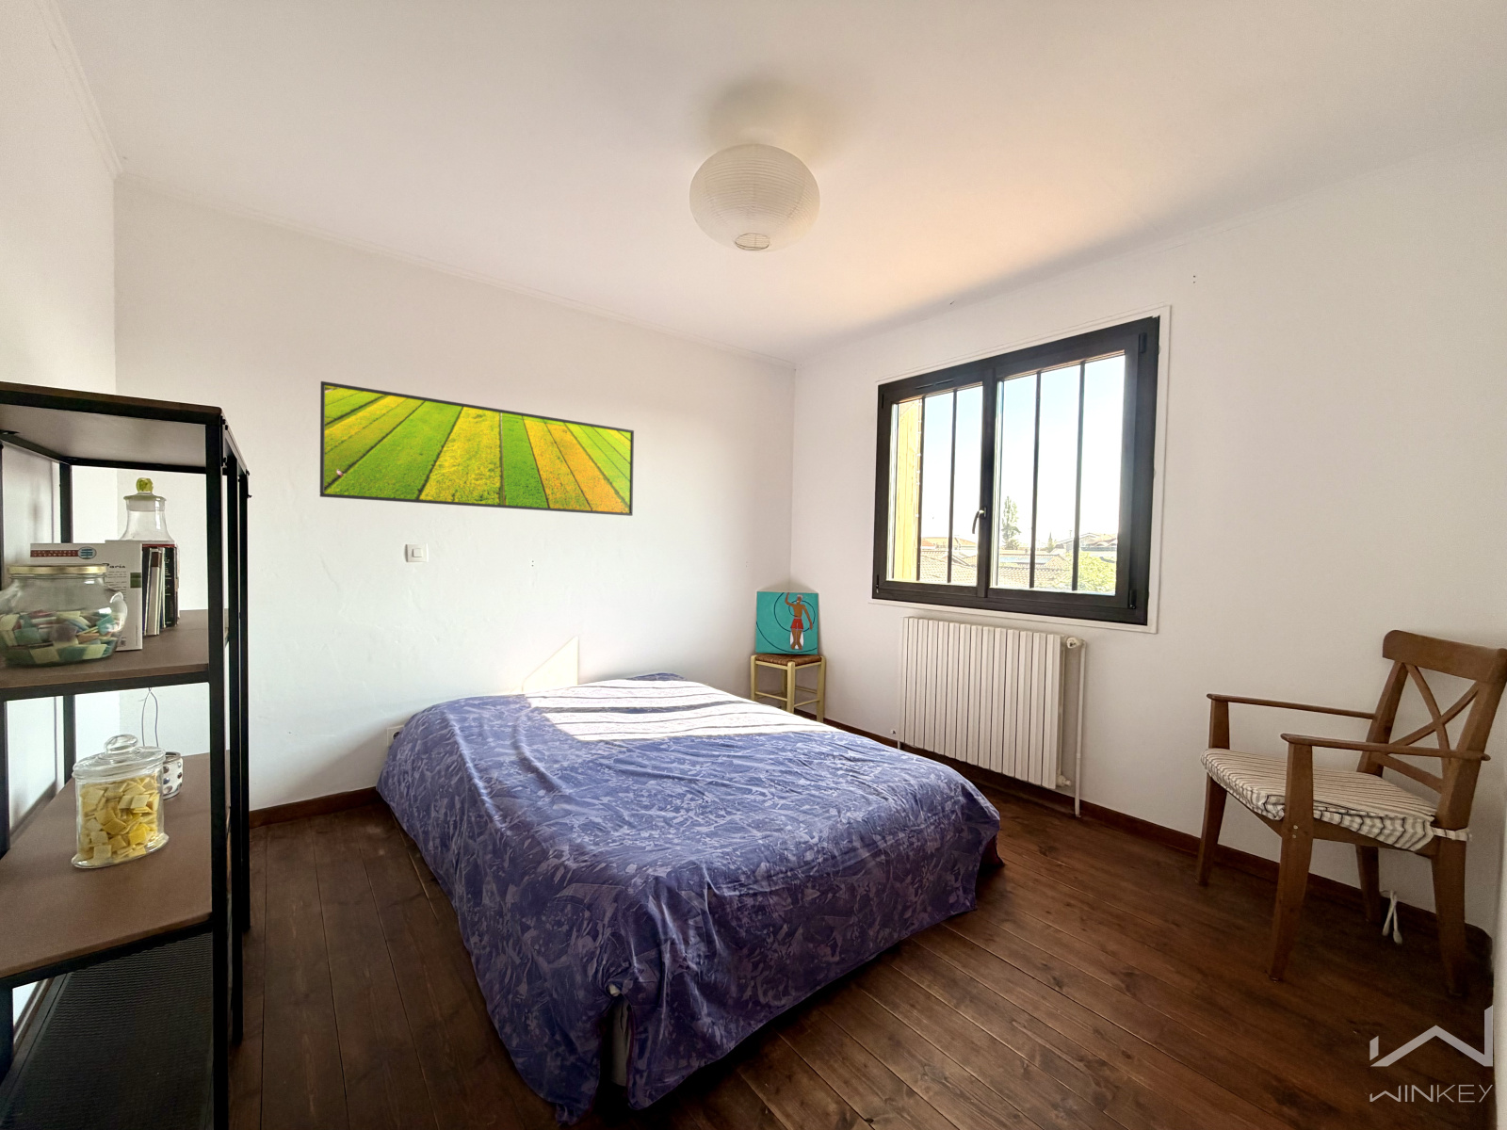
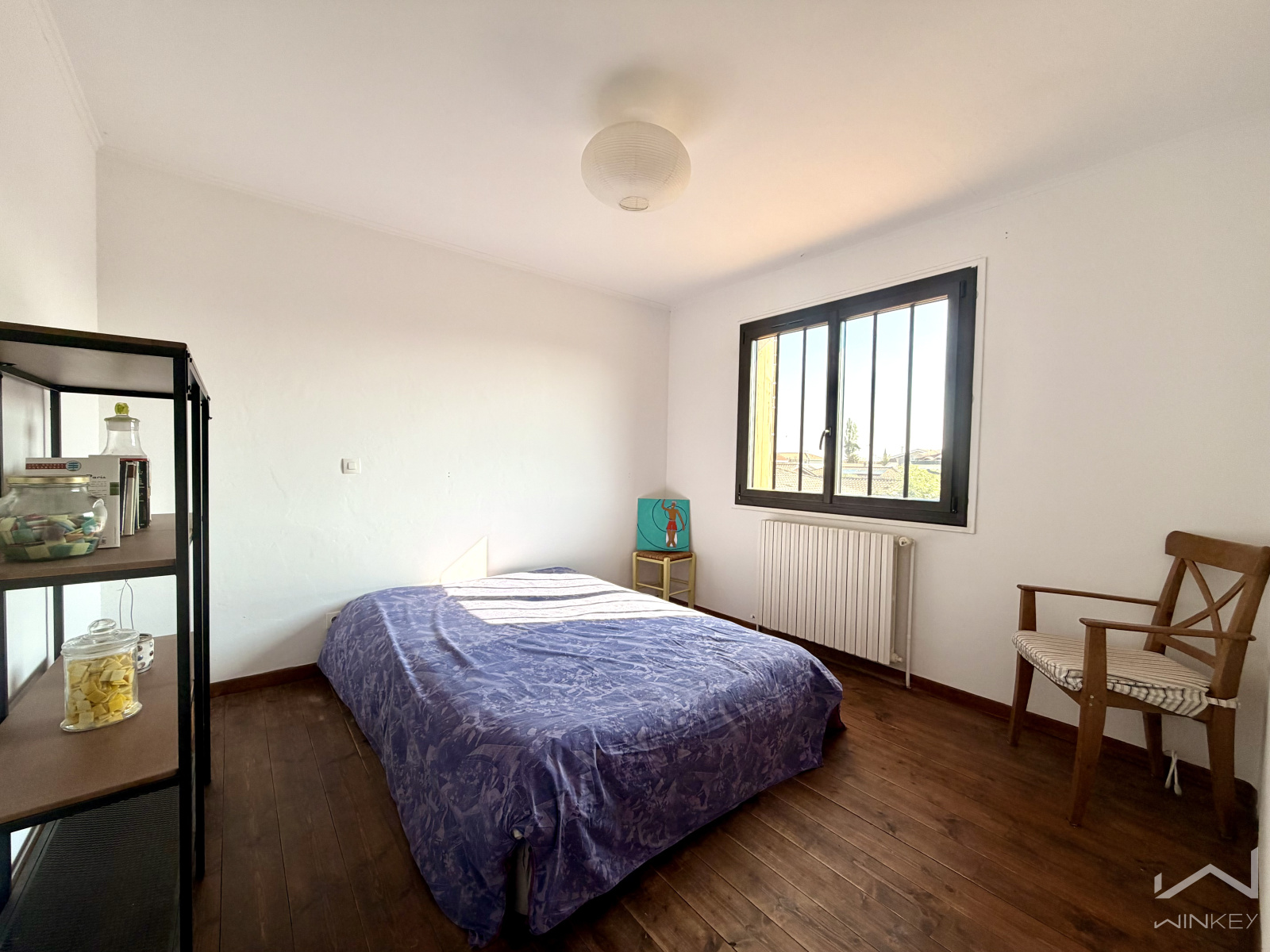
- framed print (500, 458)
